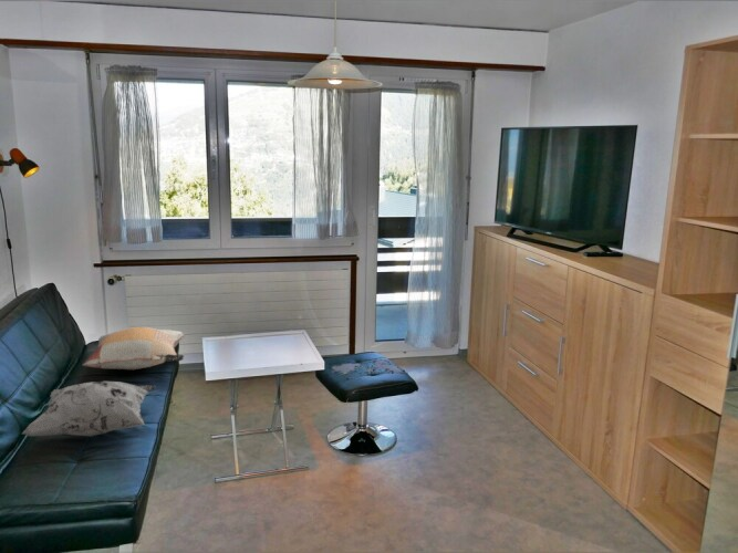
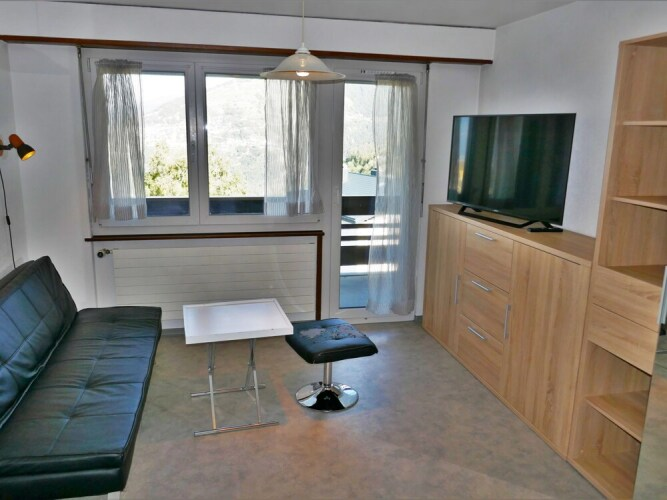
- decorative pillow (95, 407)
- decorative pillow (138, 348)
